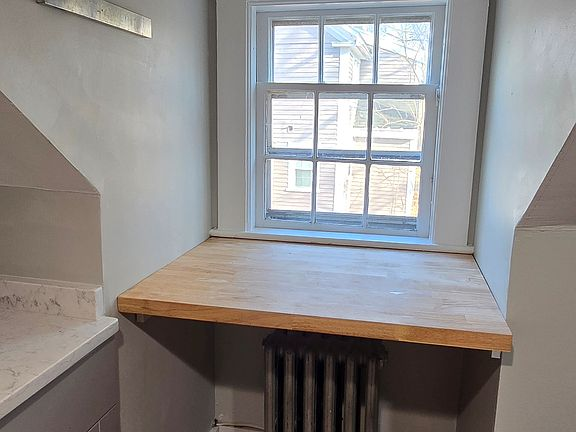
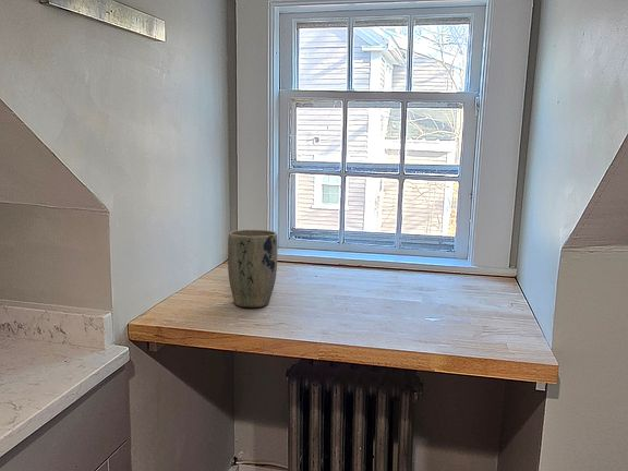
+ plant pot (252, 268)
